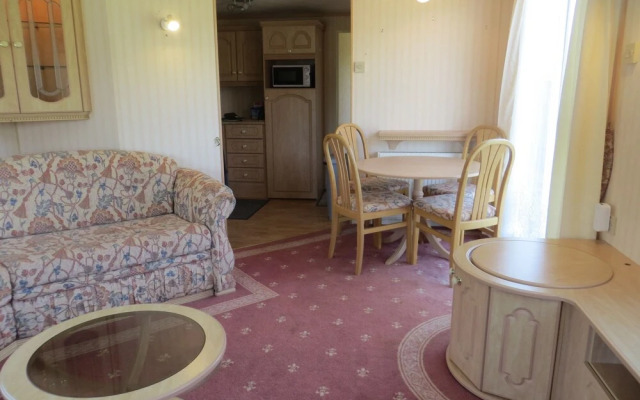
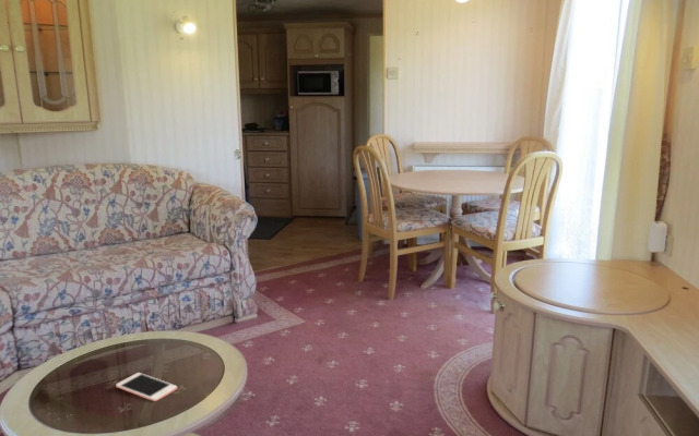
+ cell phone (146, 386)
